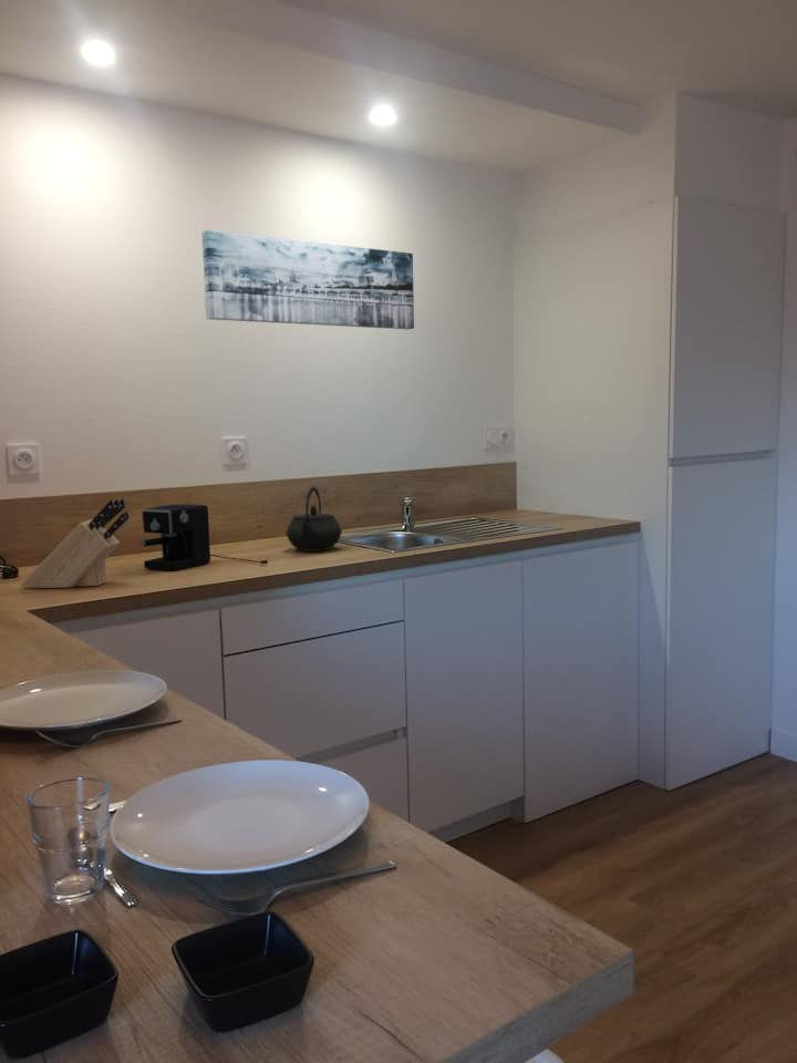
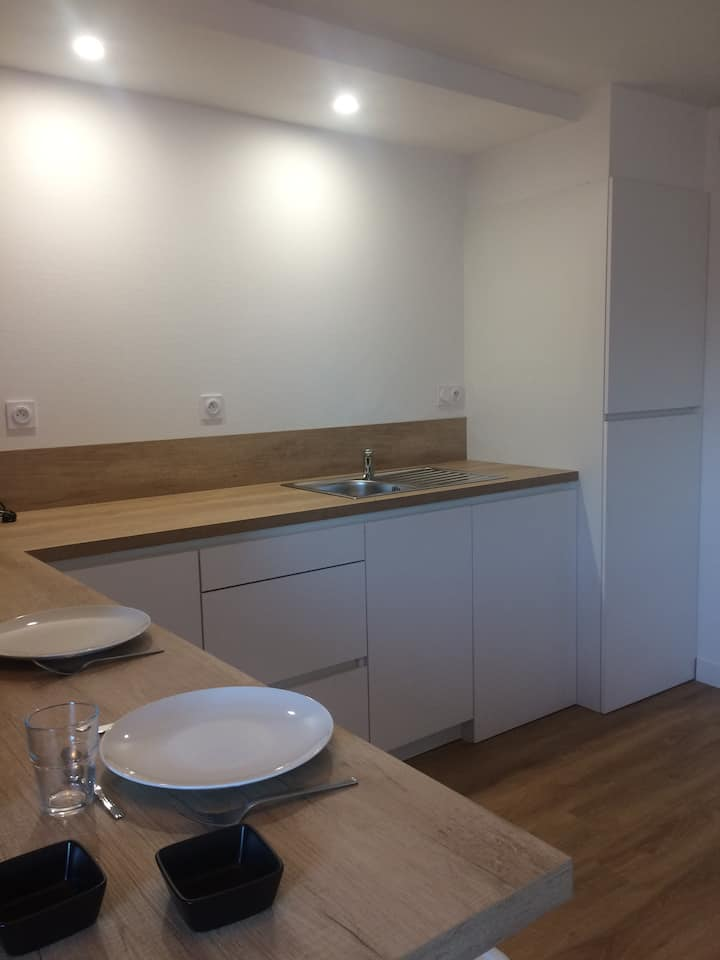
- wall art (315, 283)
- kettle (312, 518)
- knife block (76, 541)
- coffee maker (203, 537)
